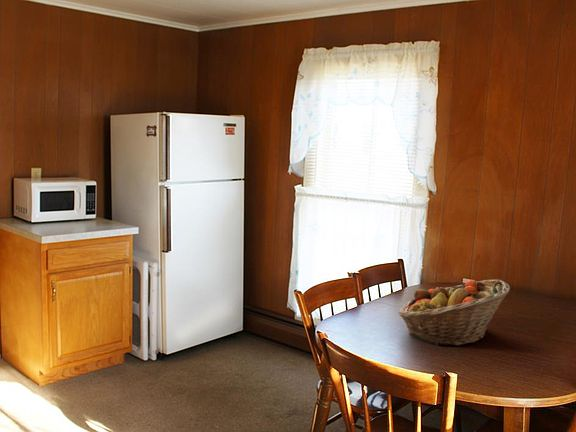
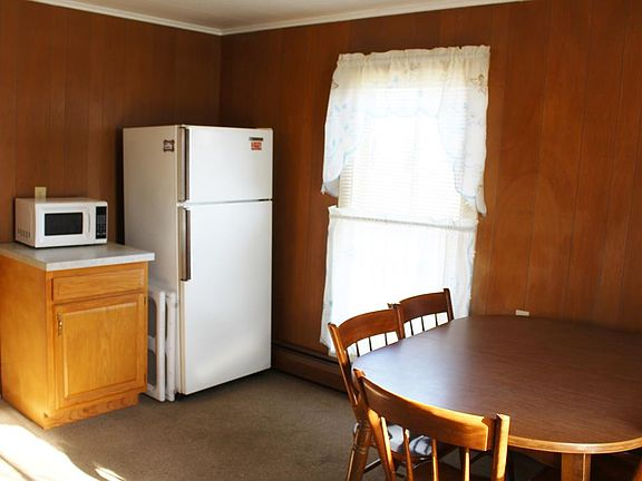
- fruit basket (453, 307)
